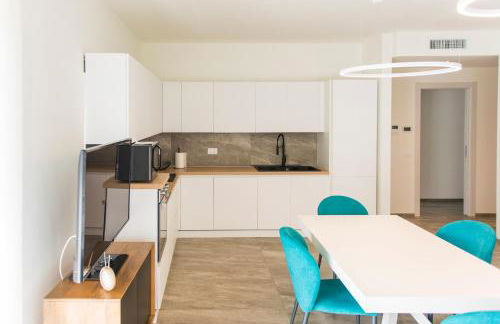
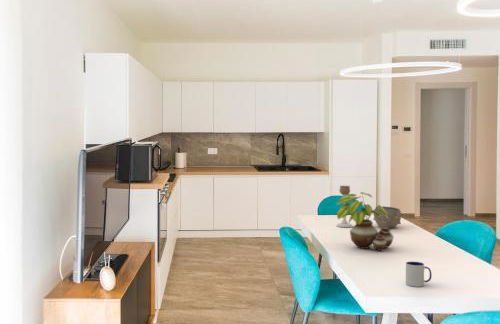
+ bowl (387, 216)
+ mug (418, 274)
+ candle holder (344, 203)
+ potted plant (365, 220)
